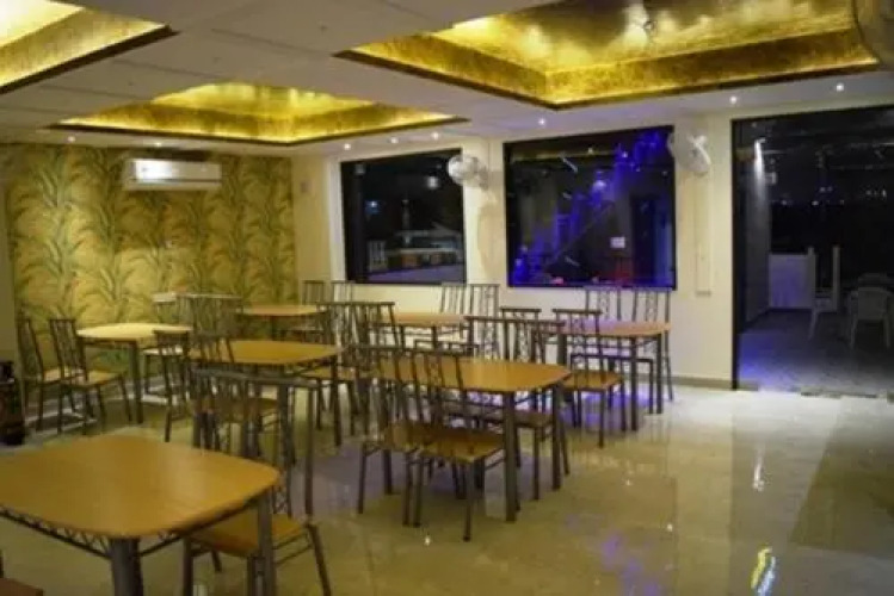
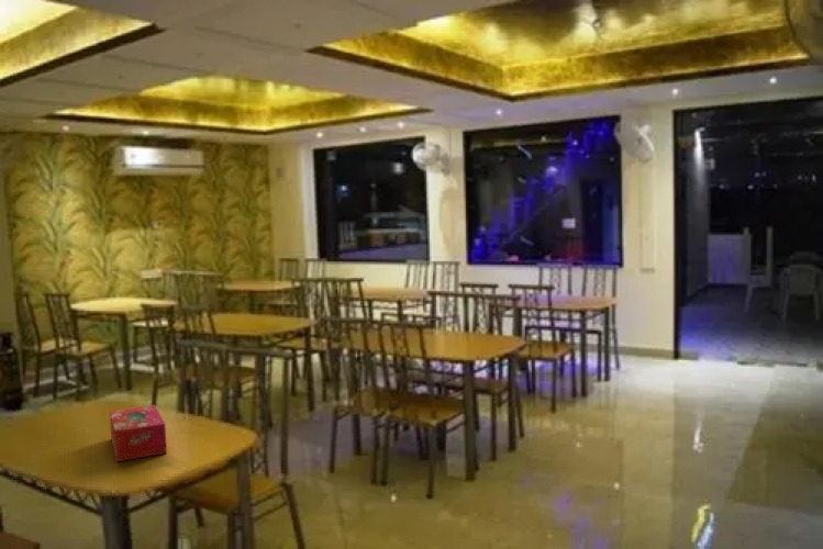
+ tissue box (136, 430)
